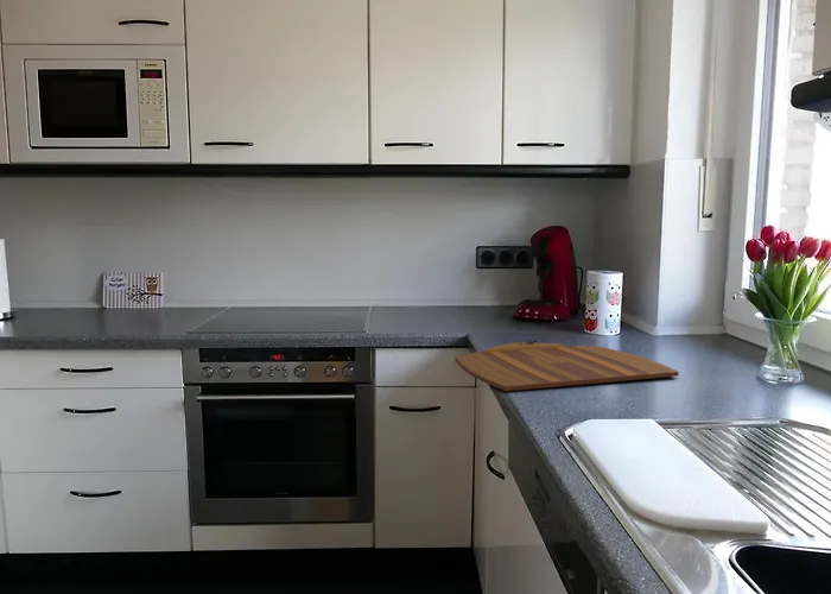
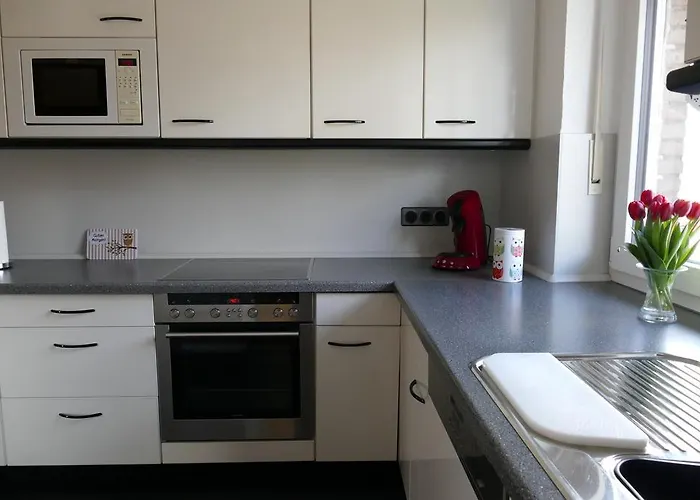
- cutting board (548, 358)
